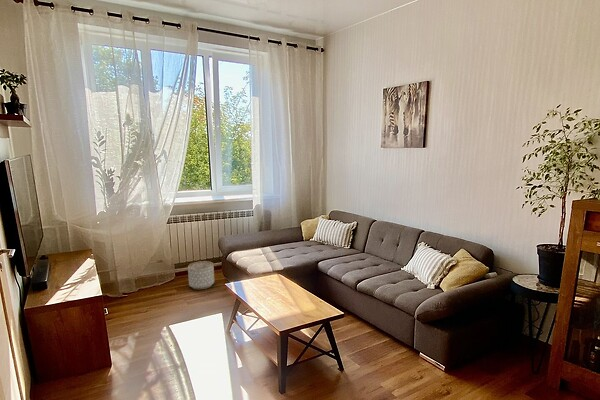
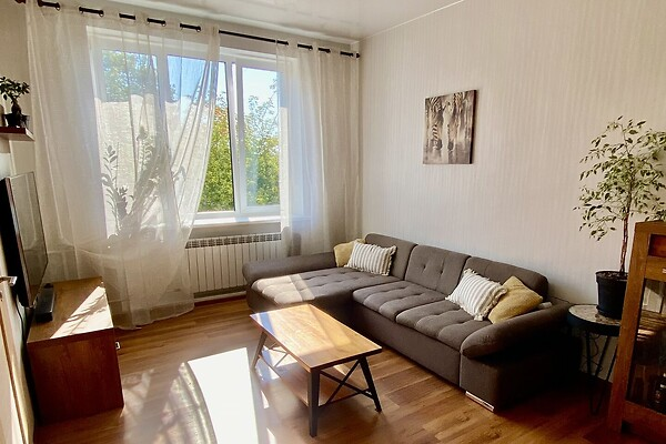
- planter (201, 275)
